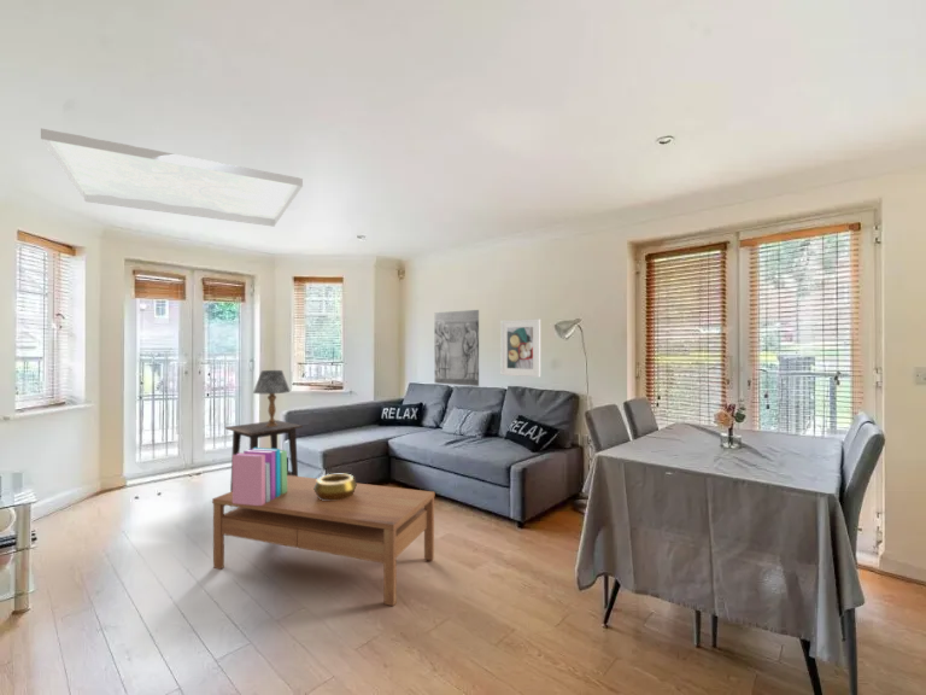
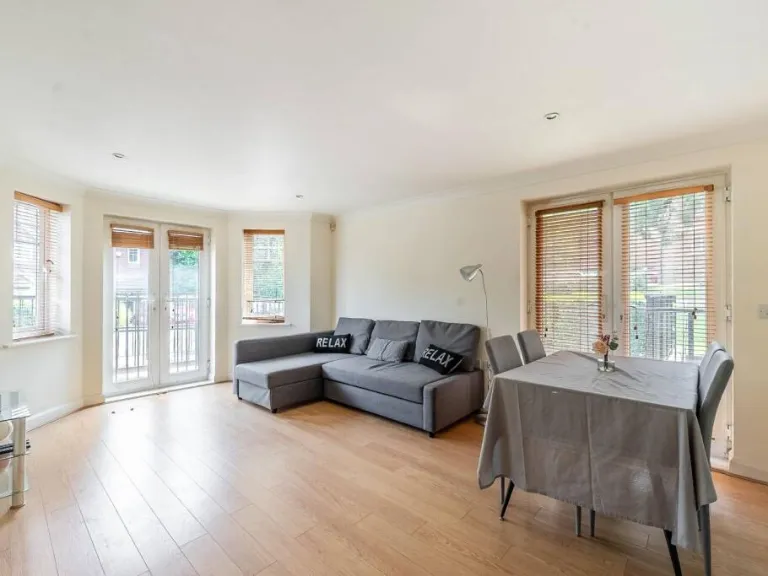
- books (260, 473)
- wall relief (458, 348)
- decorative bowl (335, 486)
- coffee table (326, 528)
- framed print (520, 348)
- table lamp (271, 397)
- side table (271, 448)
- ceiling panel (188, 188)
